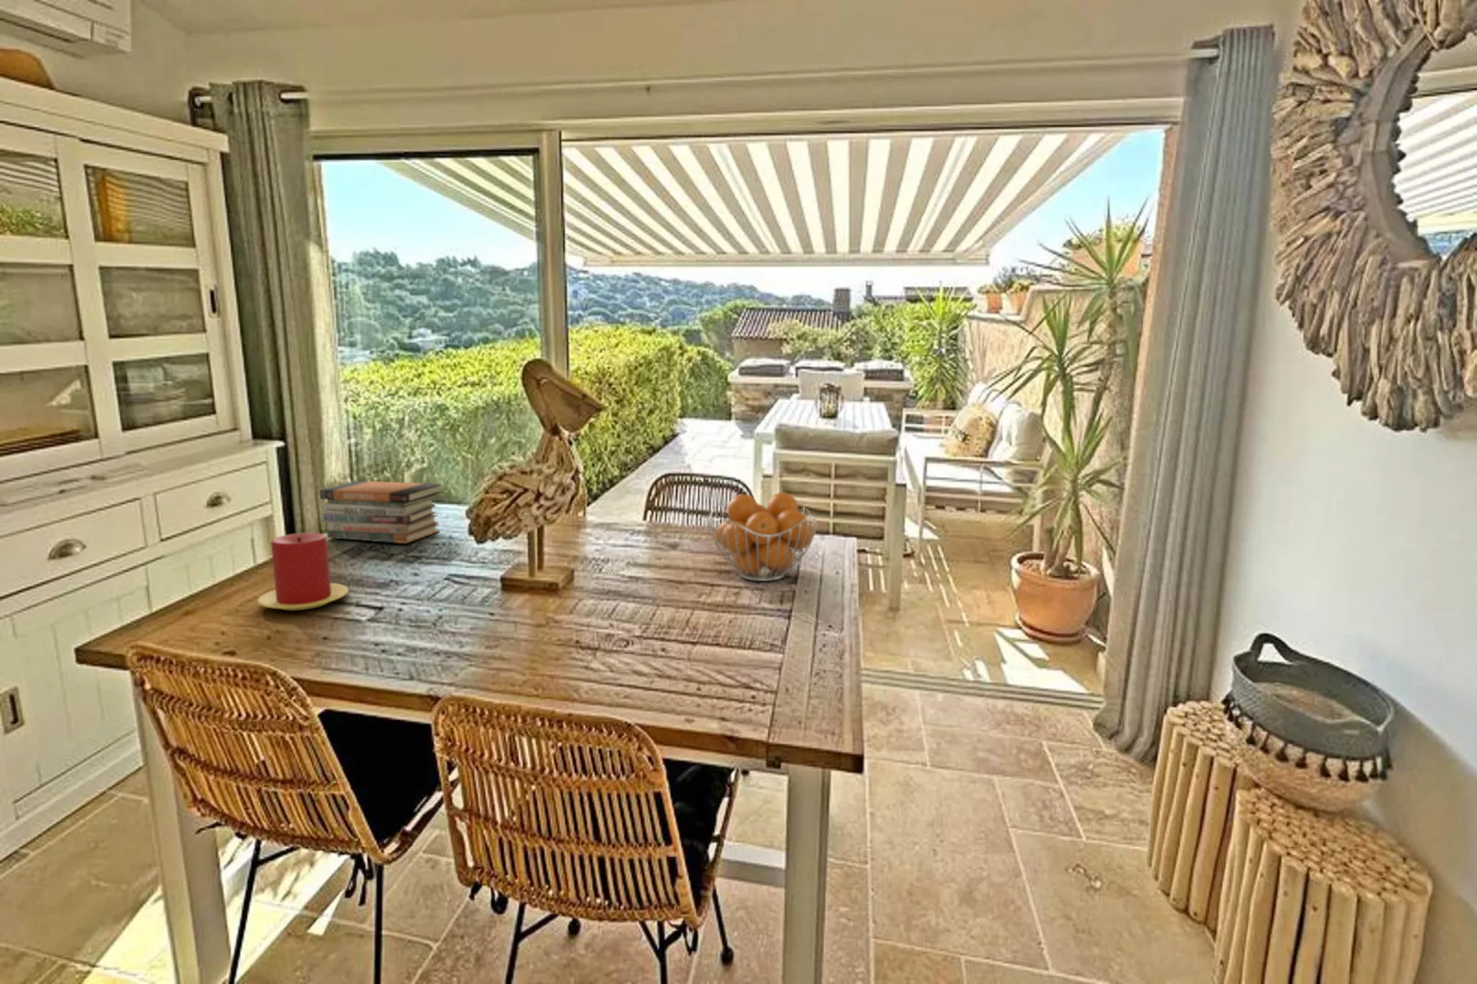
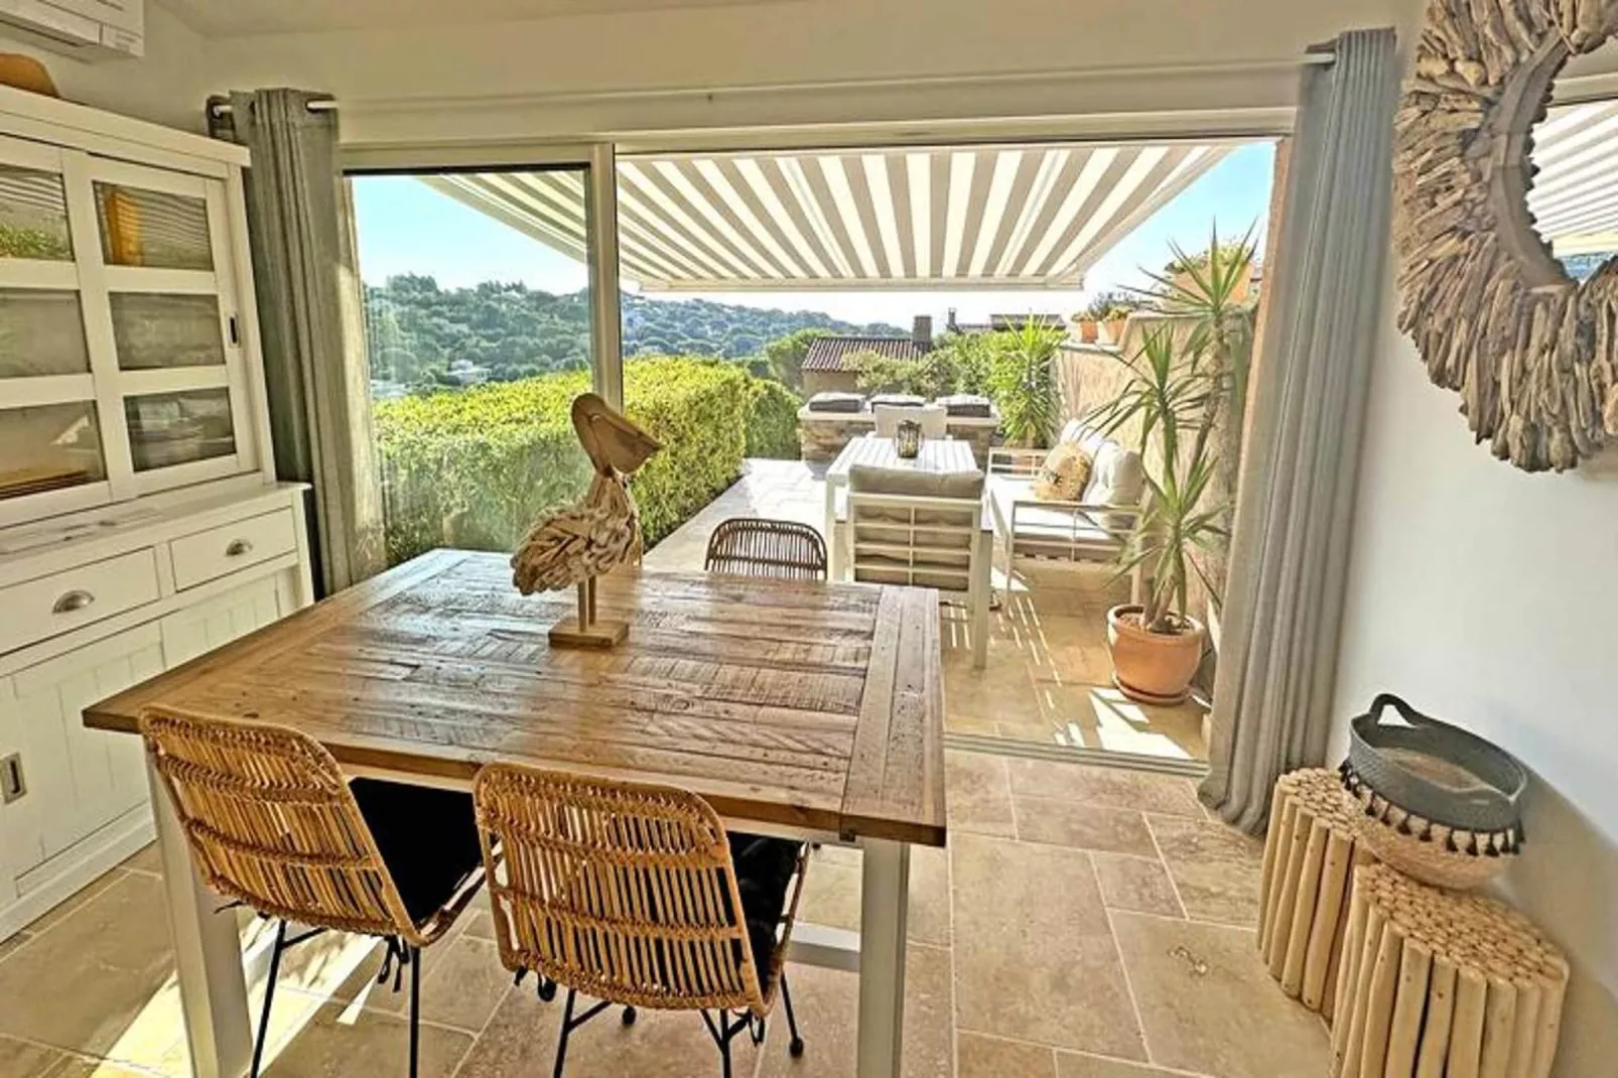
- fruit basket (762, 535)
- candle (302, 569)
- book stack (382, 511)
